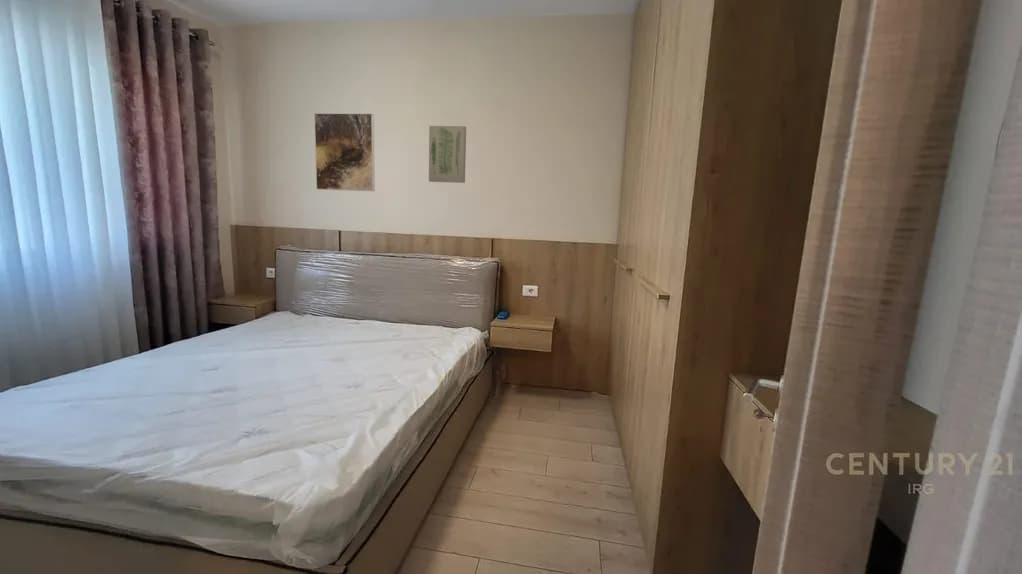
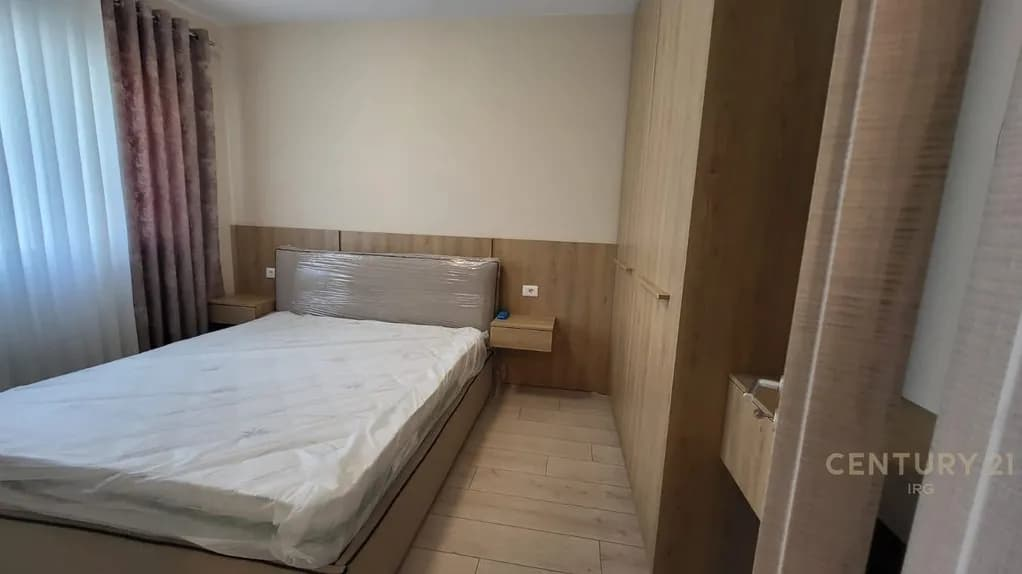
- wall art (447, 154)
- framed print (344, 152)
